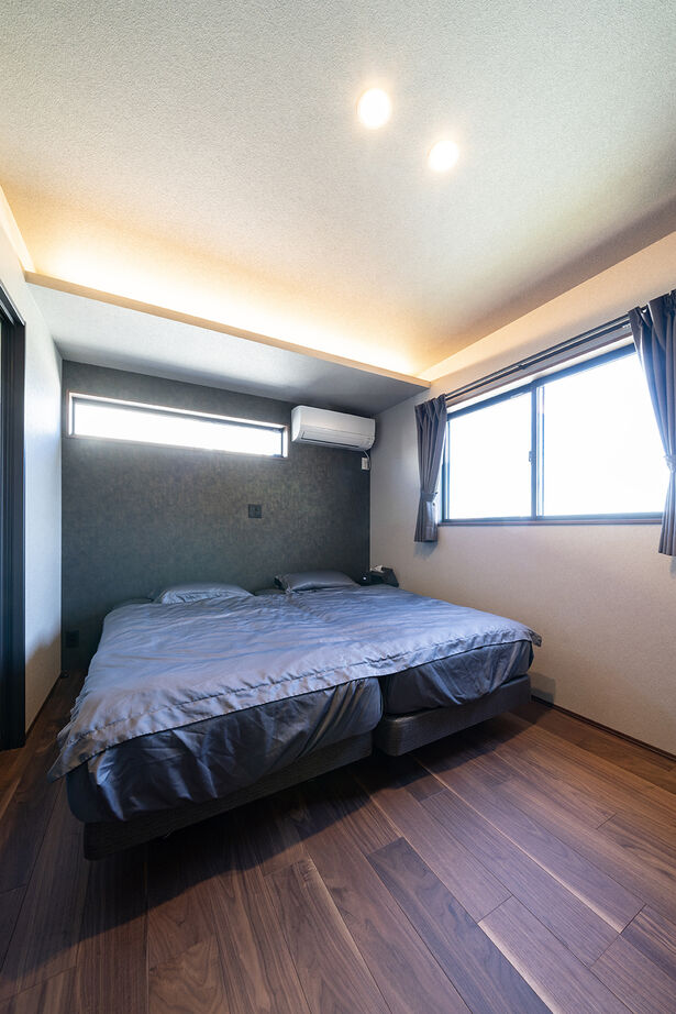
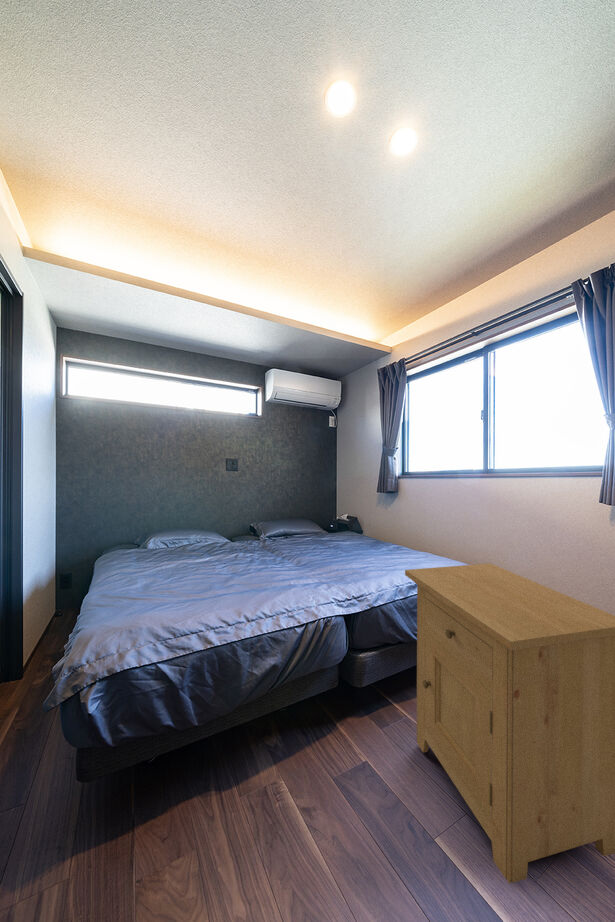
+ nightstand (497, 691)
